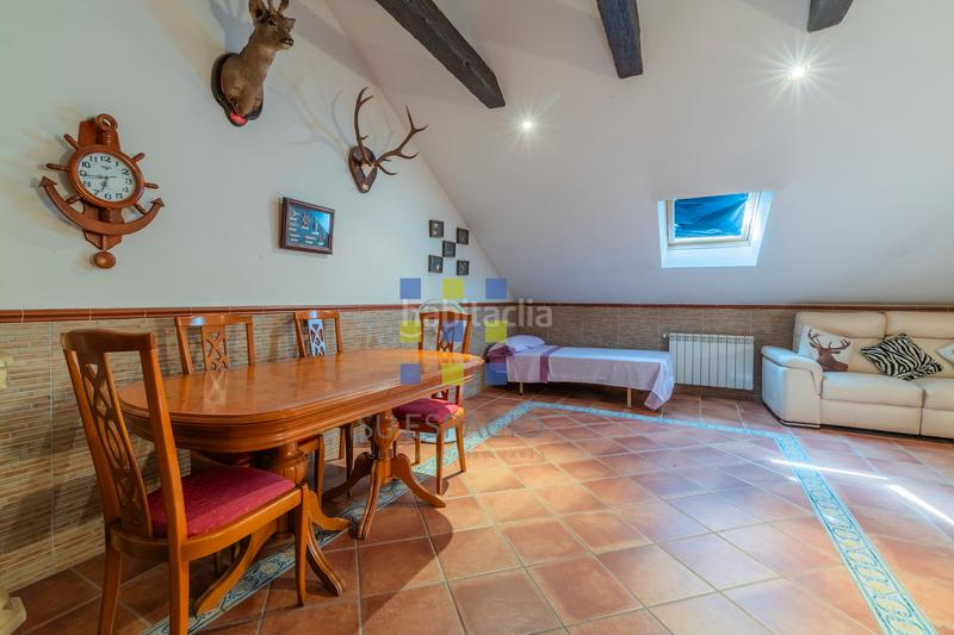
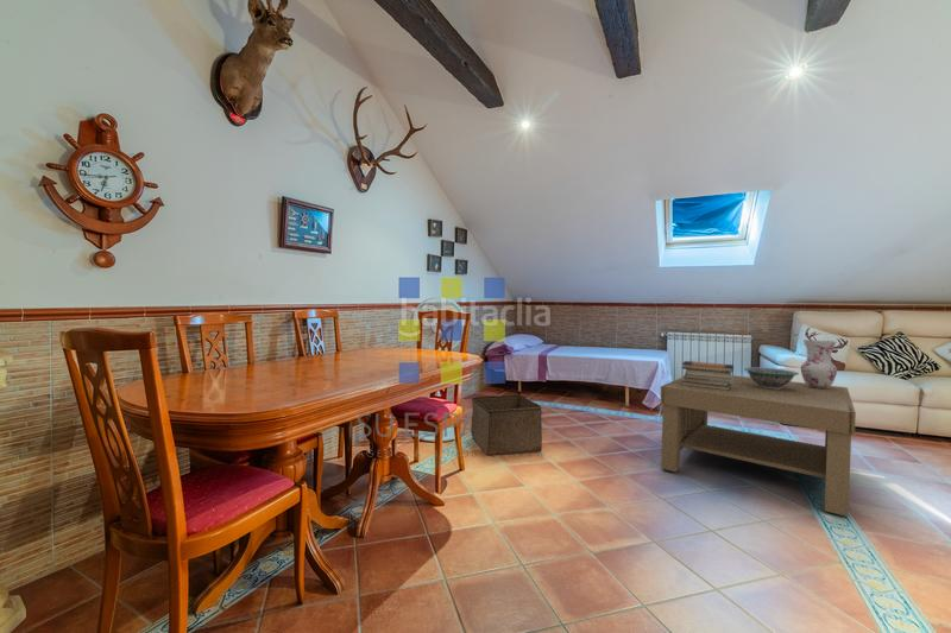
+ vase (818, 363)
+ book stack (707, 374)
+ coffee table (754, 433)
+ storage bin (504, 423)
+ decorative bowl (769, 378)
